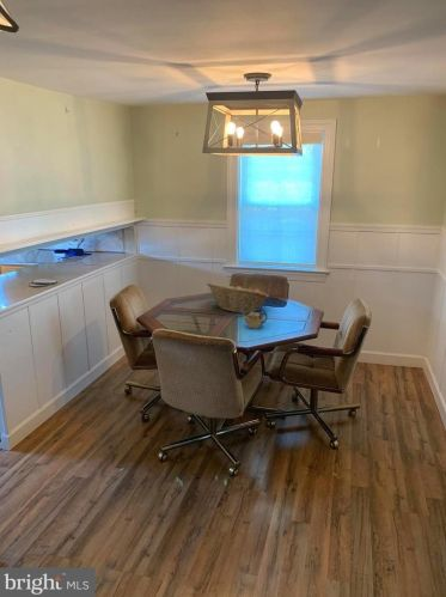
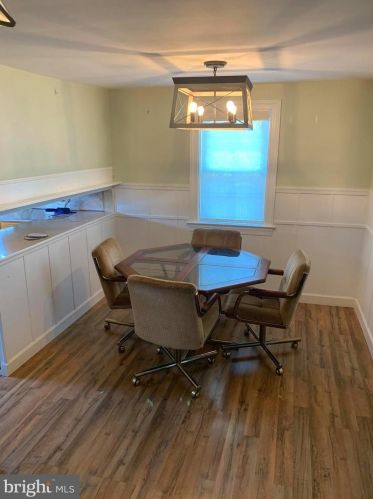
- fruit basket (237, 294)
- teapot (252, 317)
